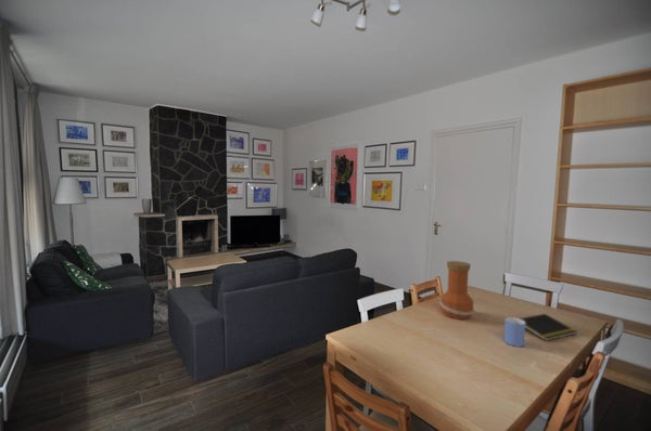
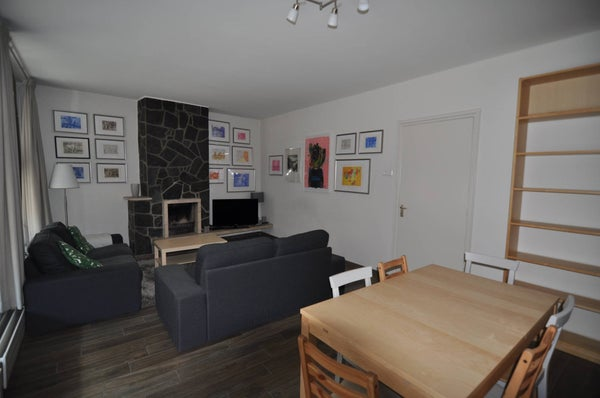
- vase (457, 288)
- notepad (545, 326)
- mug (516, 330)
